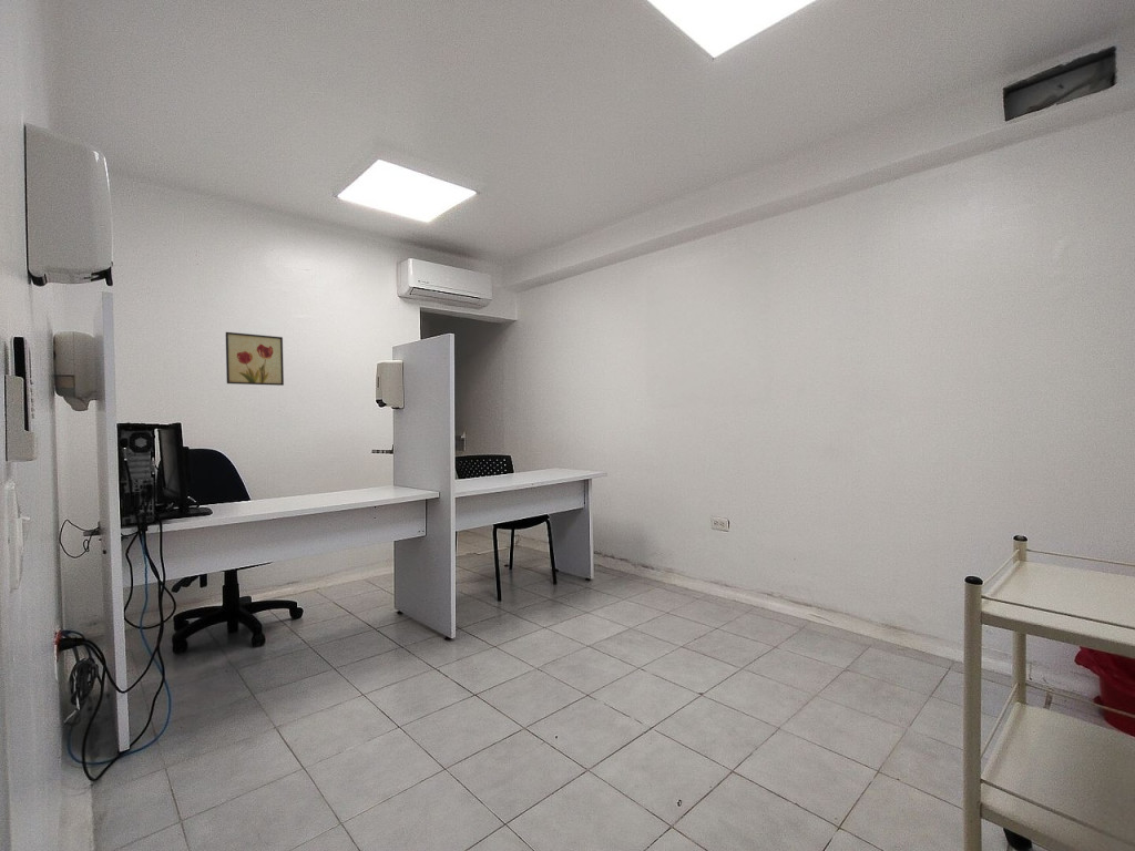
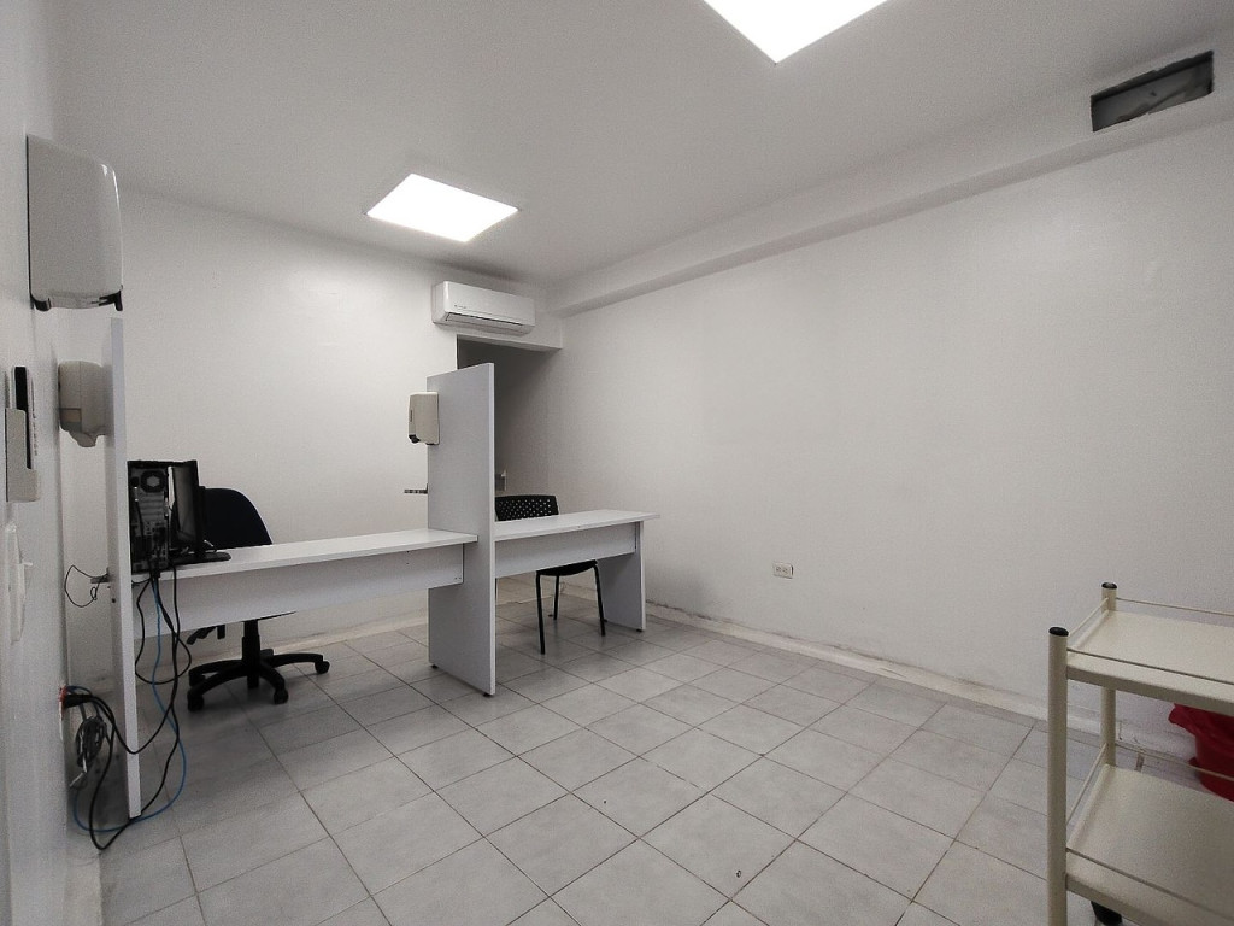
- wall art (255, 359)
